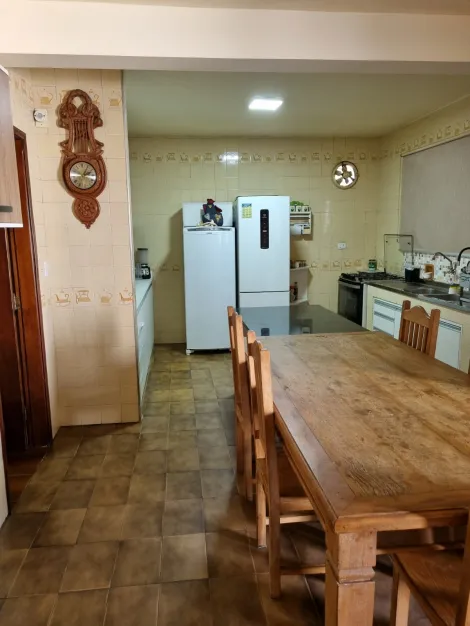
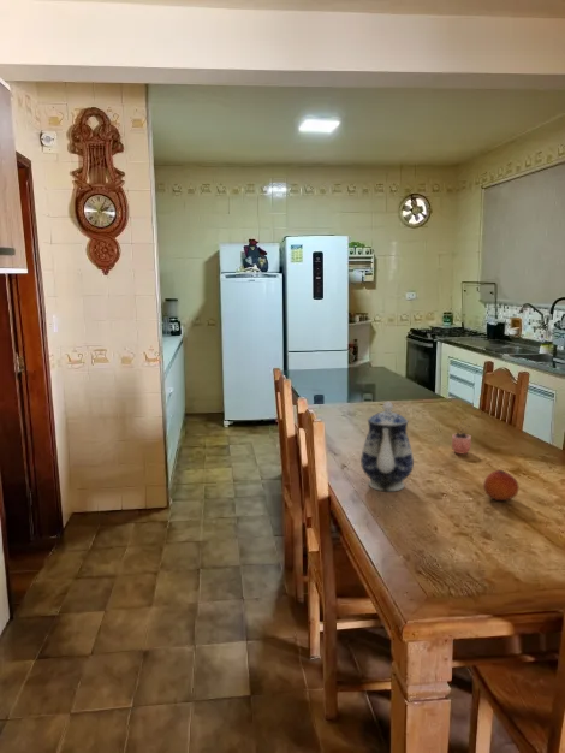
+ cocoa (462, 437)
+ fruit (501, 485)
+ teapot (387, 444)
